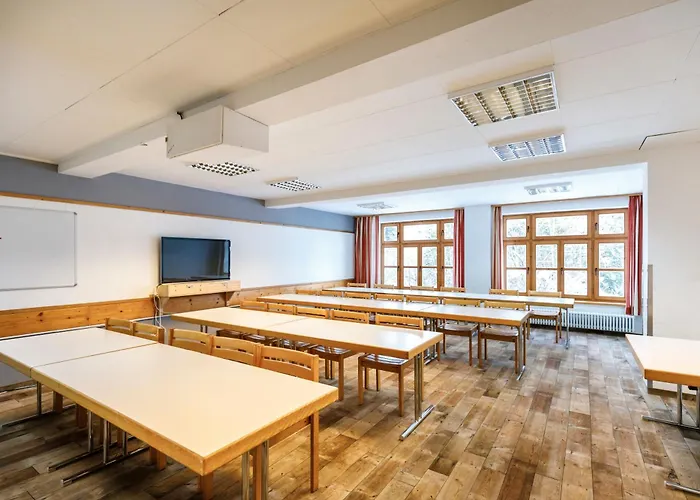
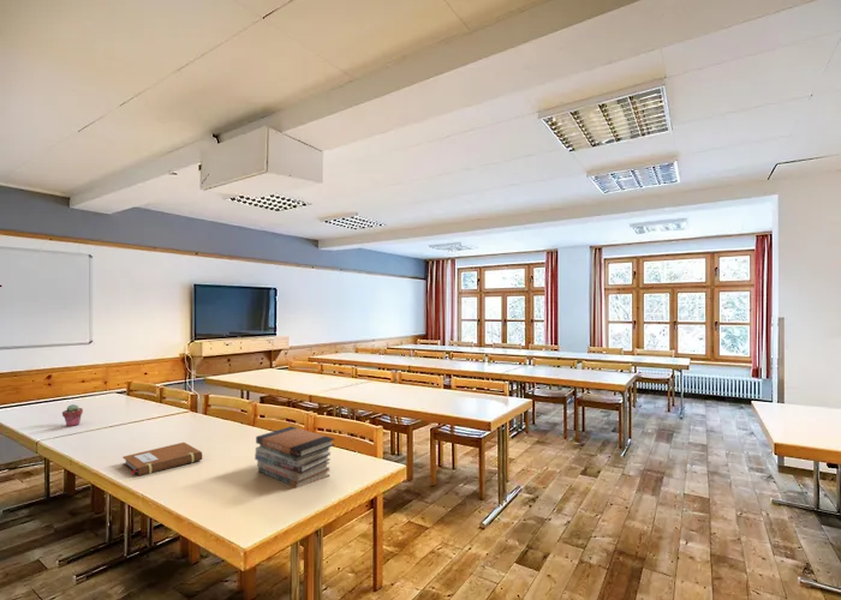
+ potted succulent (72, 414)
+ notebook (161, 458)
+ book stack (293, 455)
